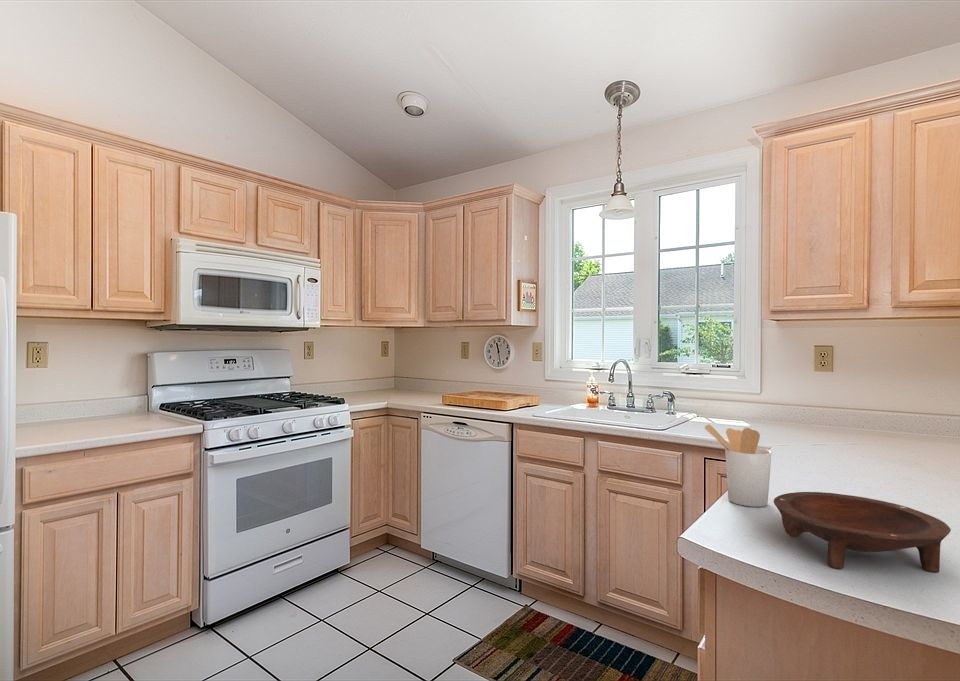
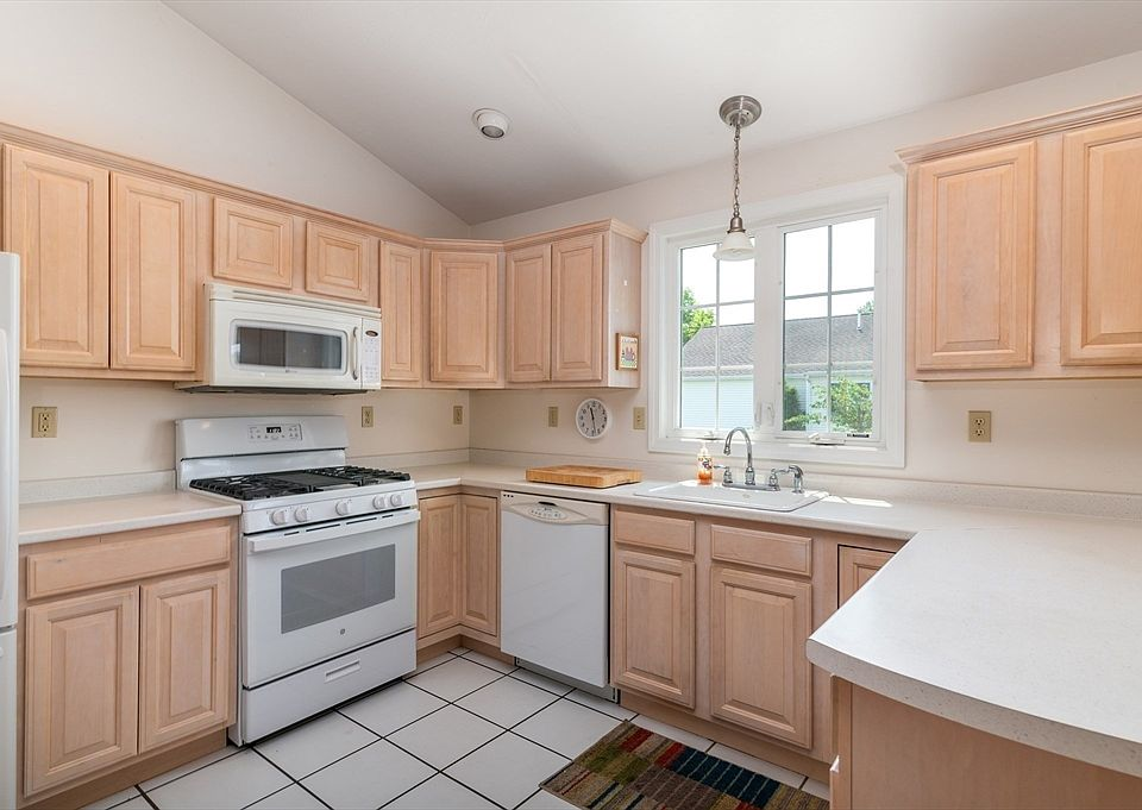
- utensil holder (735, 462)
- bowl (855, 530)
